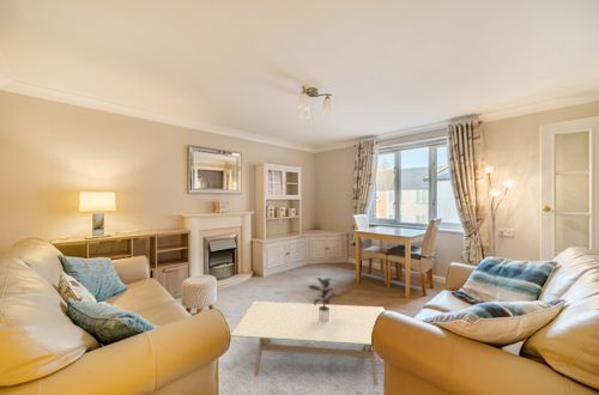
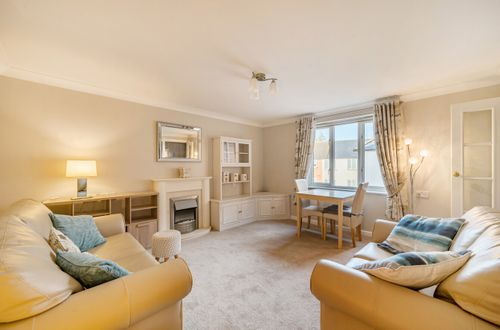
- potted plant (325, 296)
- coffee table (315, 339)
